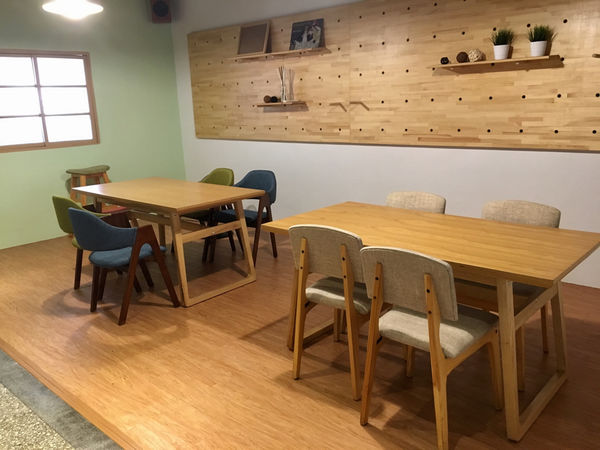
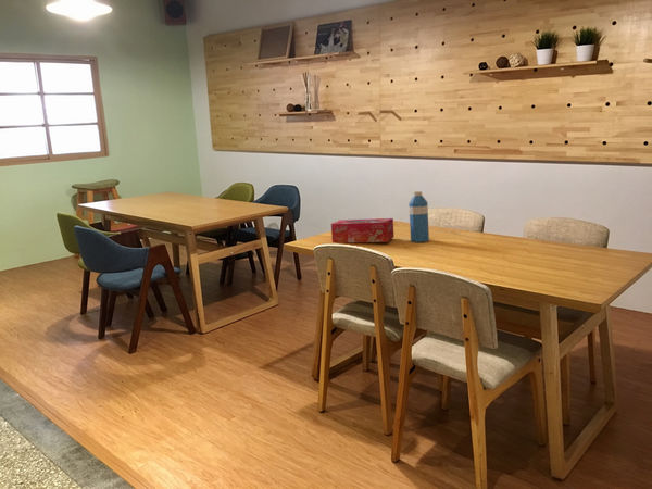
+ tissue box (362, 230)
+ water bottle (418, 216)
